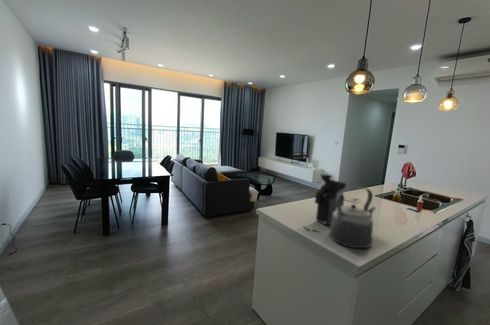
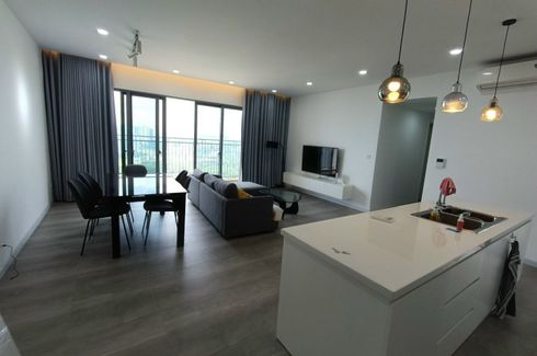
- kettle (355, 213)
- coffee maker (330, 198)
